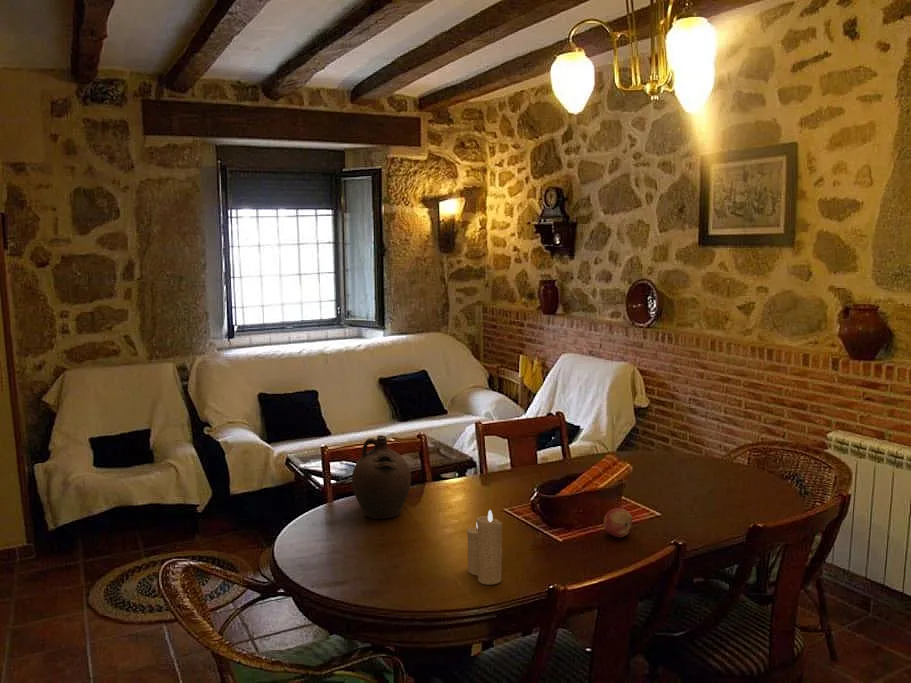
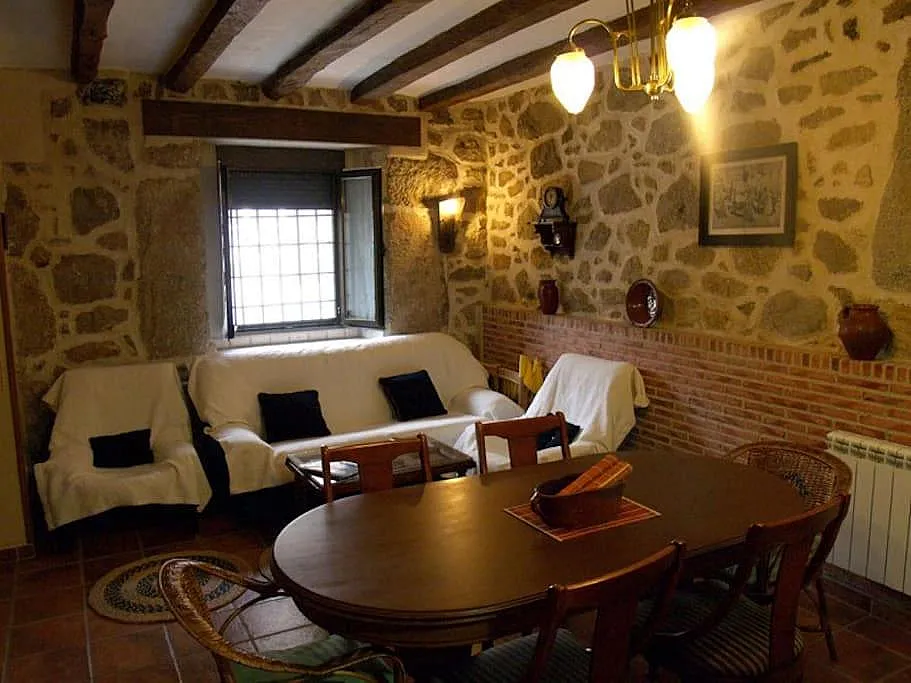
- ceramic jug (381, 474)
- fruit (617, 522)
- candle (484, 540)
